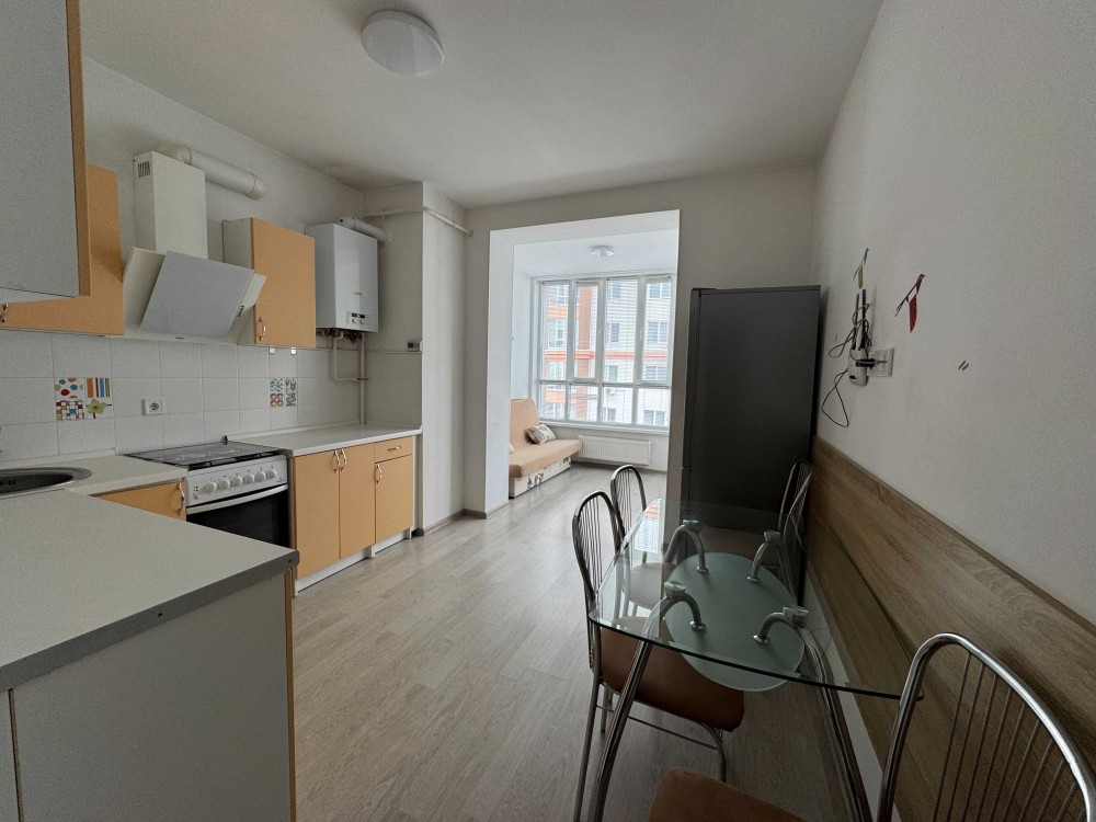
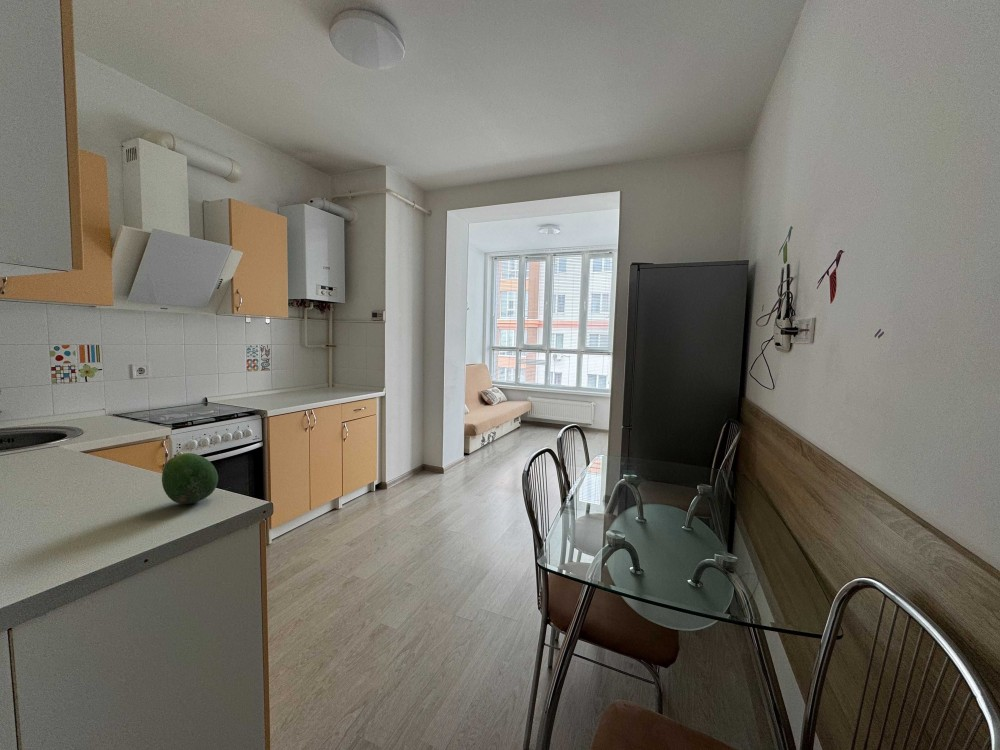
+ fruit (190, 477)
